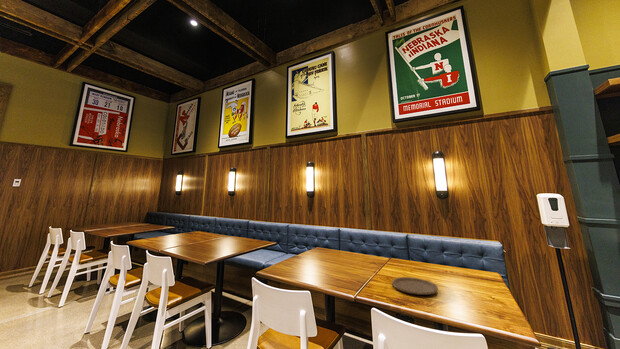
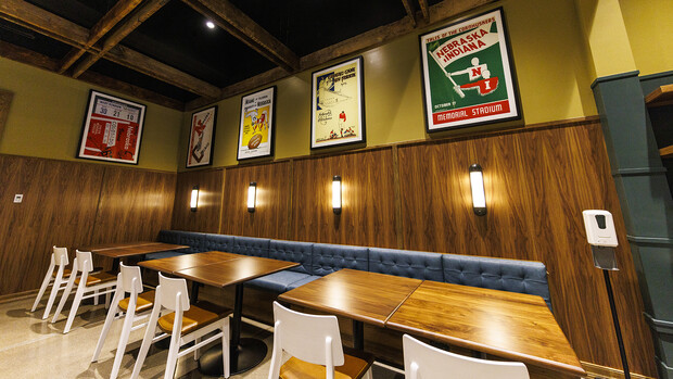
- plate (414, 285)
